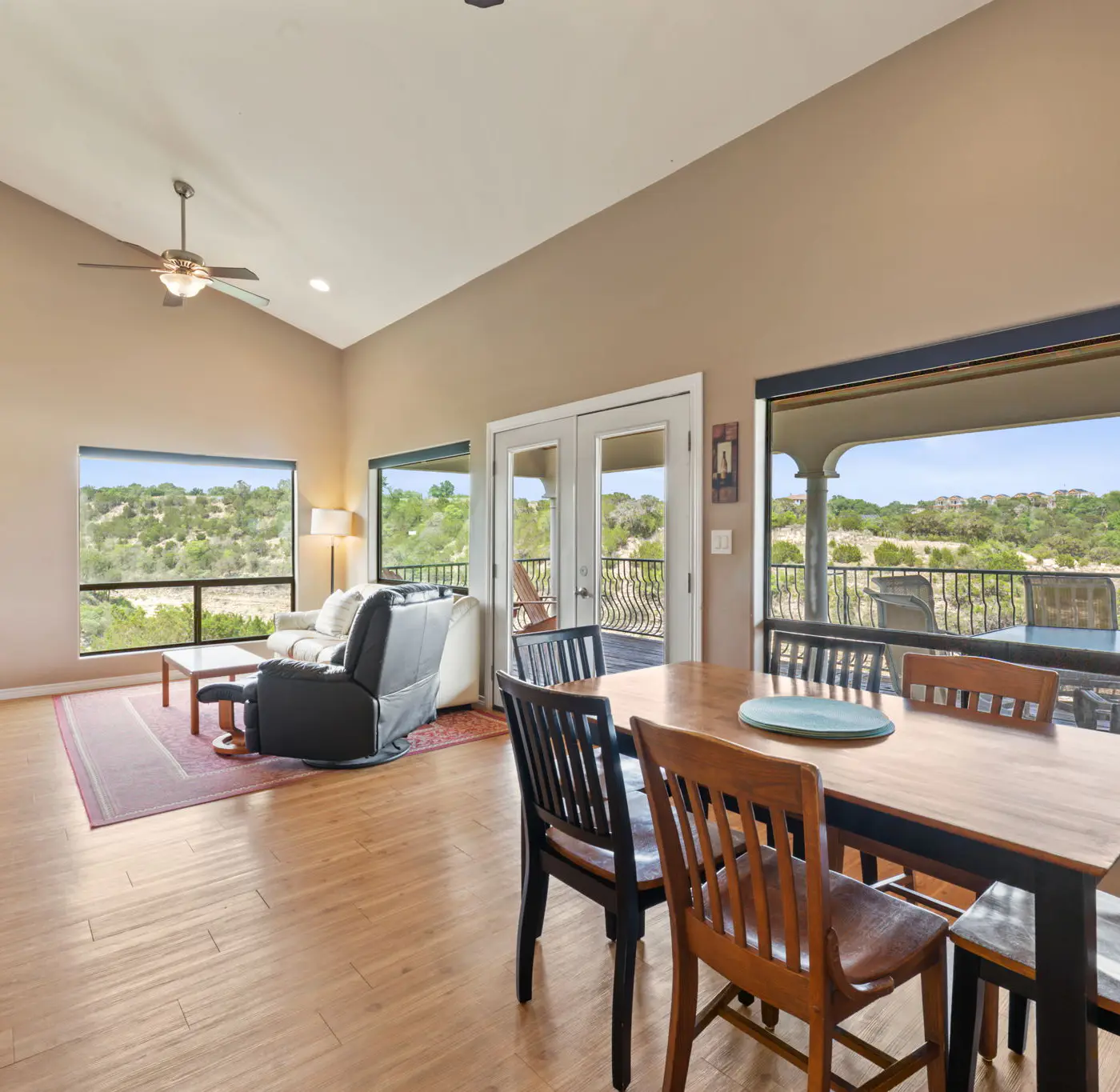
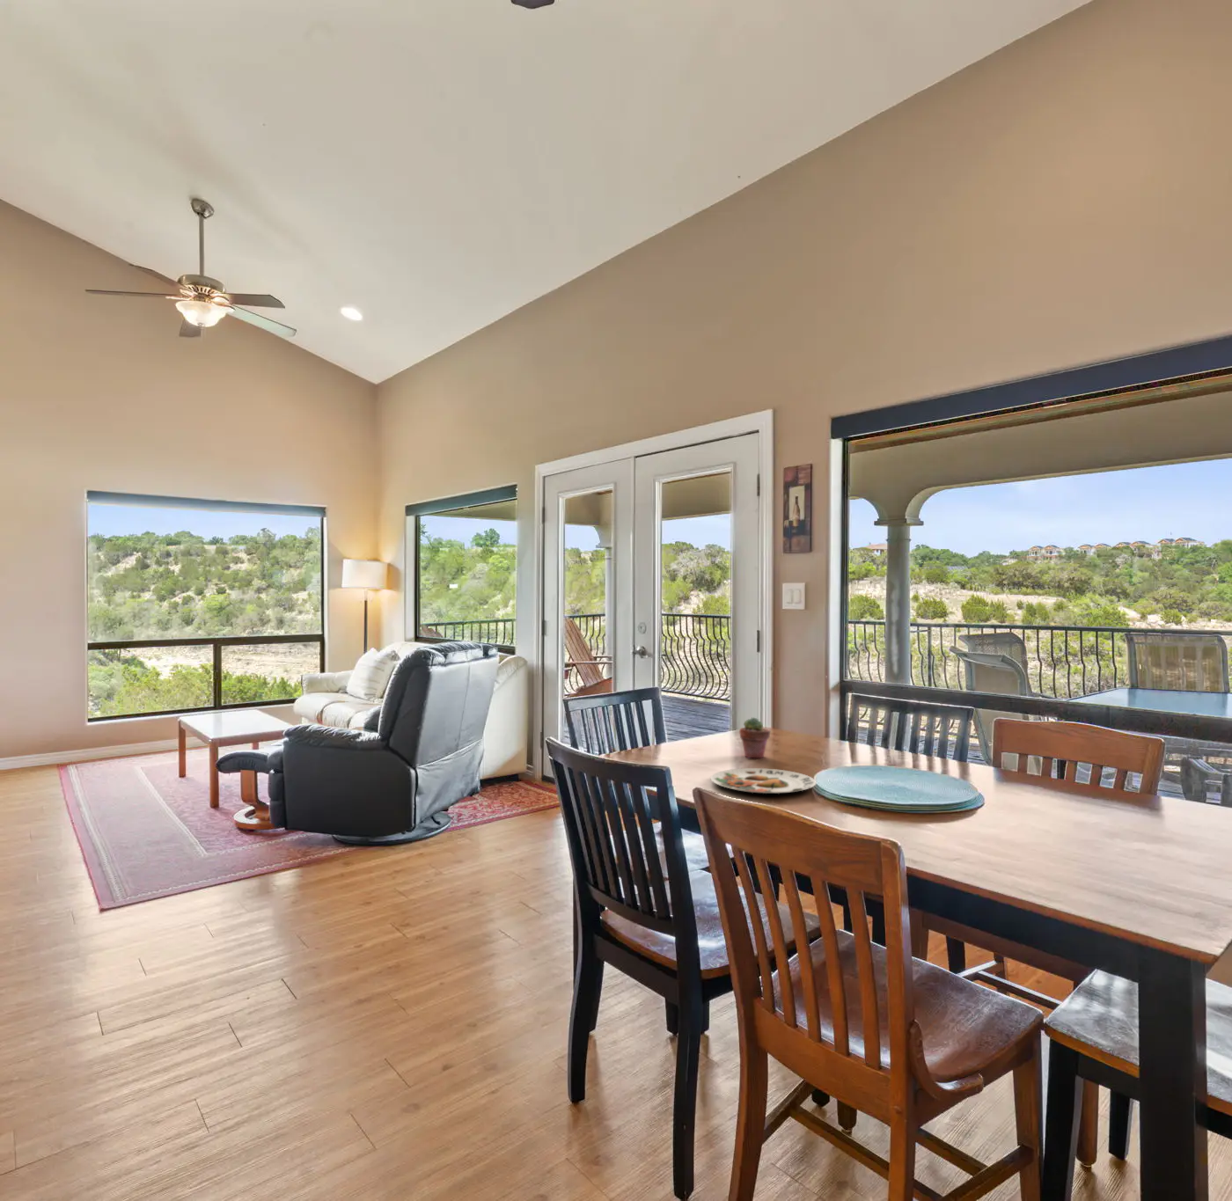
+ plate (762, 781)
+ potted succulent (755, 737)
